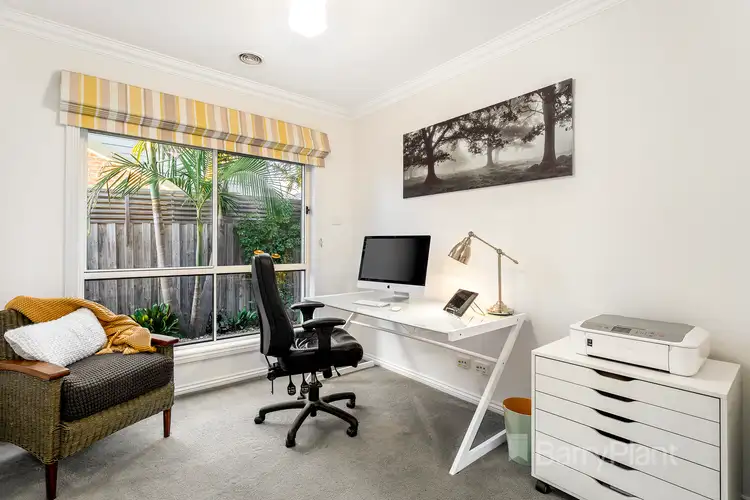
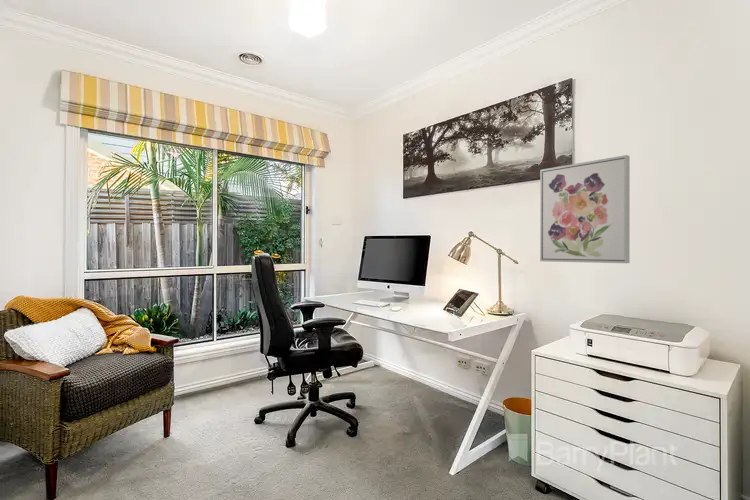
+ wall art (581, 212)
